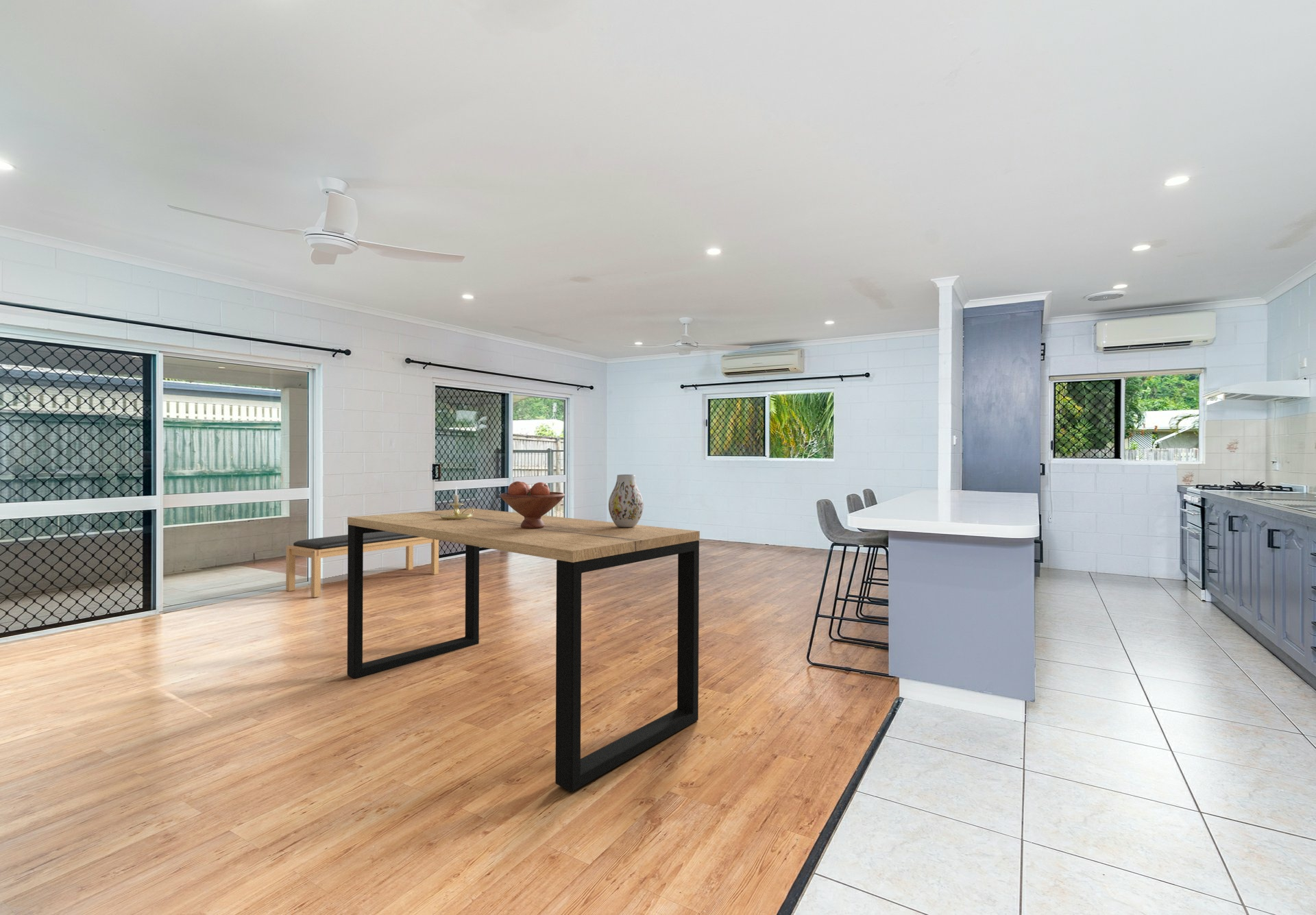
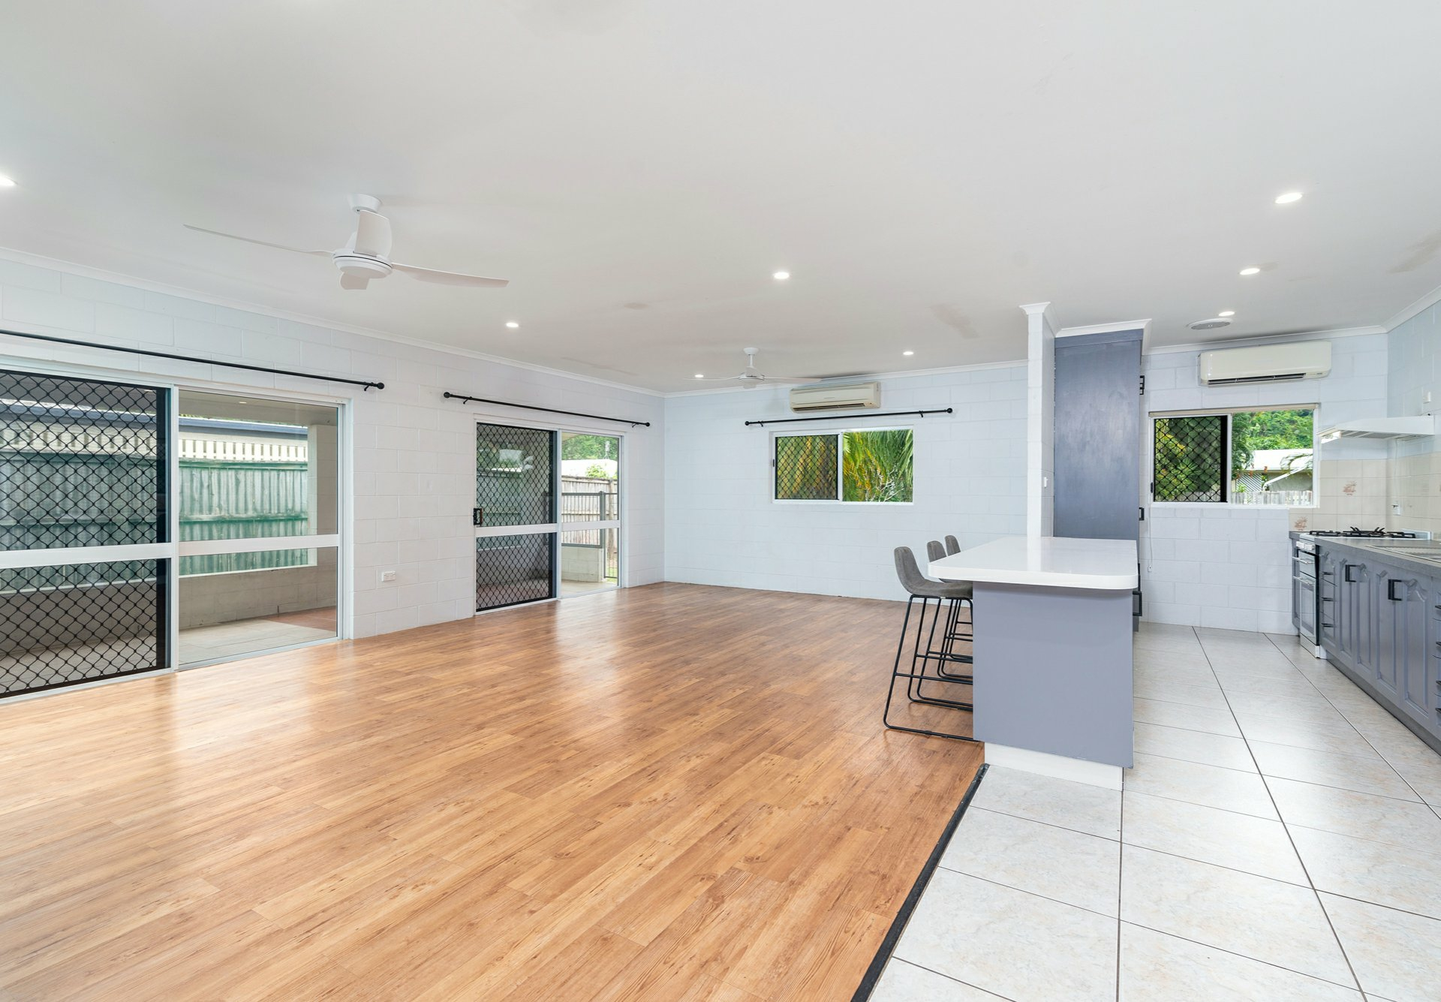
- vase (626, 500)
- fruit bowl (533, 503)
- dining table (478, 609)
- bench (367, 551)
- candle holder (458, 502)
